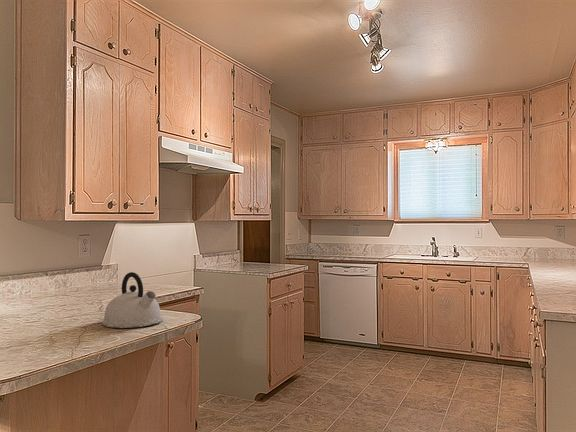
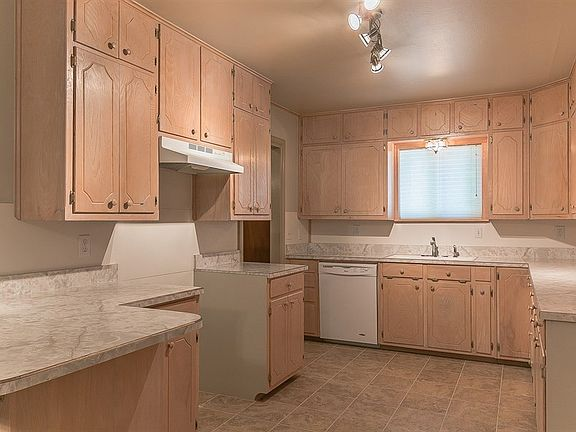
- kettle (134, 297)
